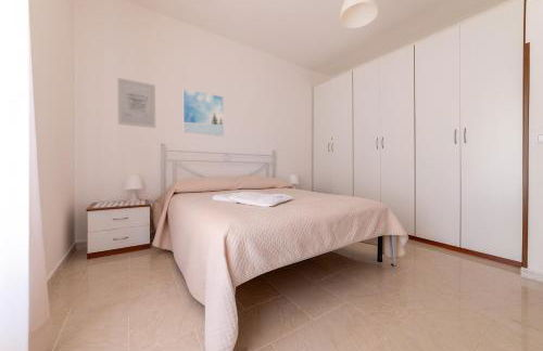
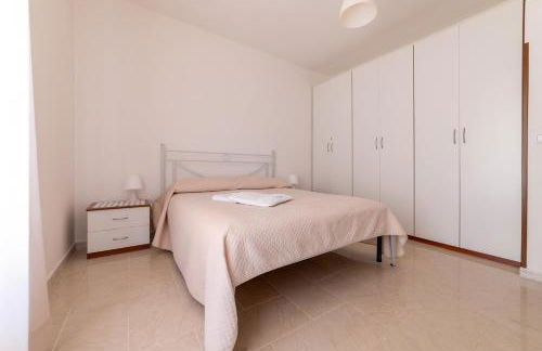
- wall art (137, 103)
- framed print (204, 113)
